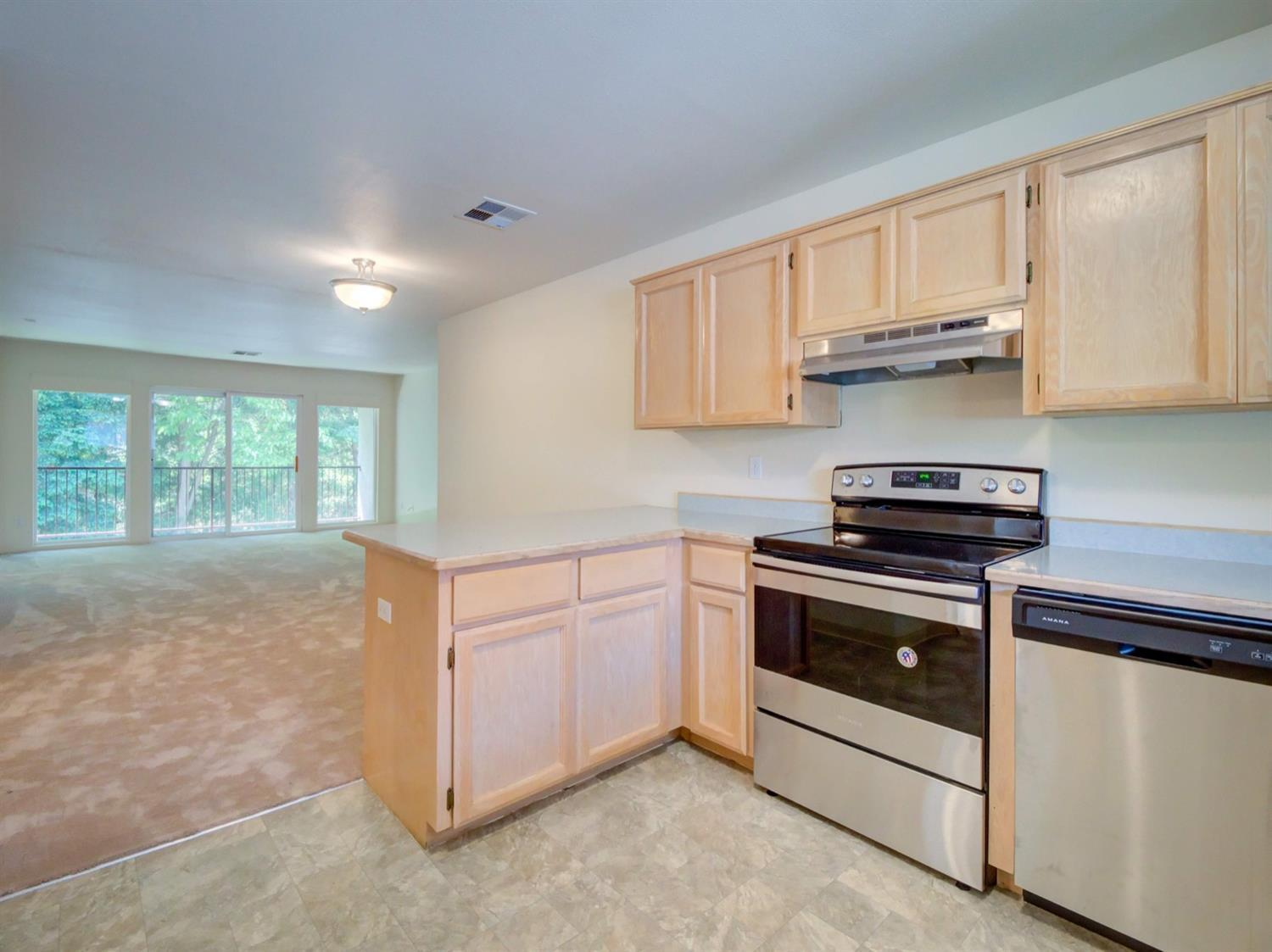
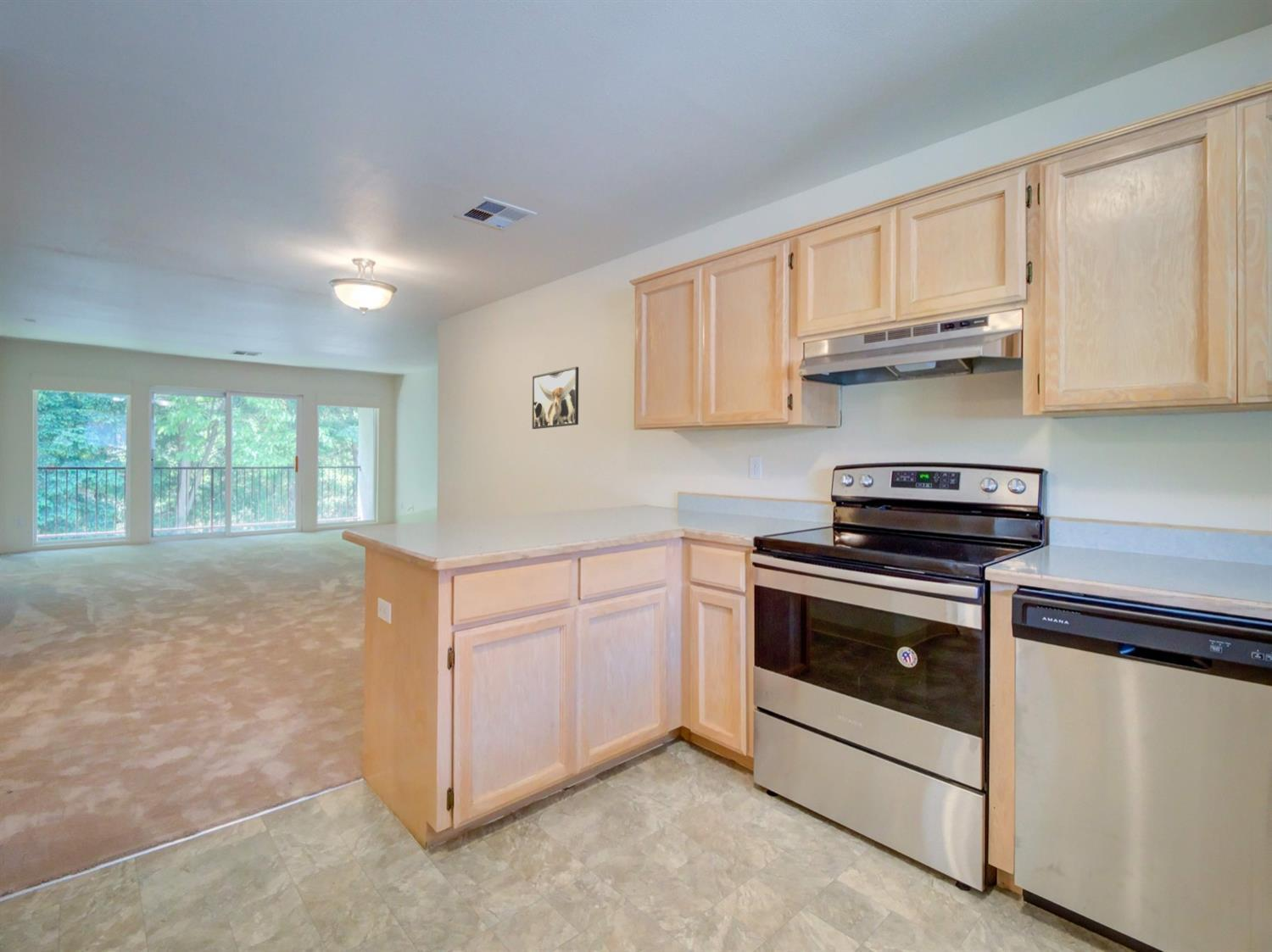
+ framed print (554, 399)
